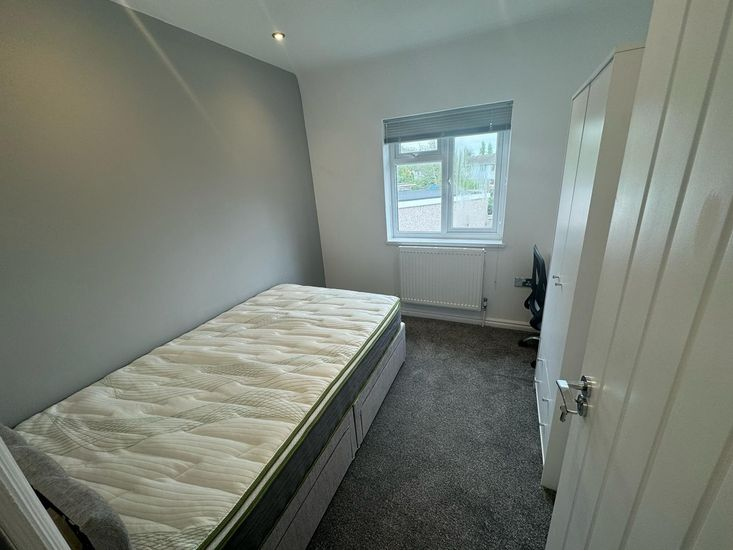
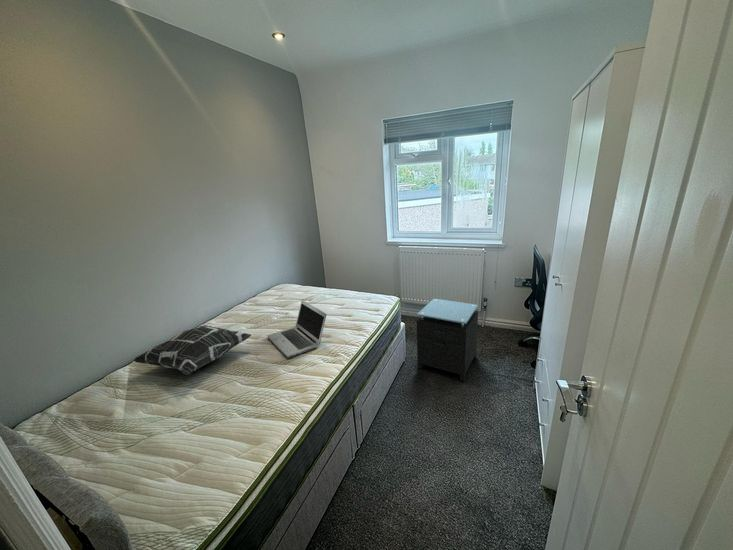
+ decorative pillow (196, 345)
+ laptop (295, 326)
+ nightstand (447, 336)
